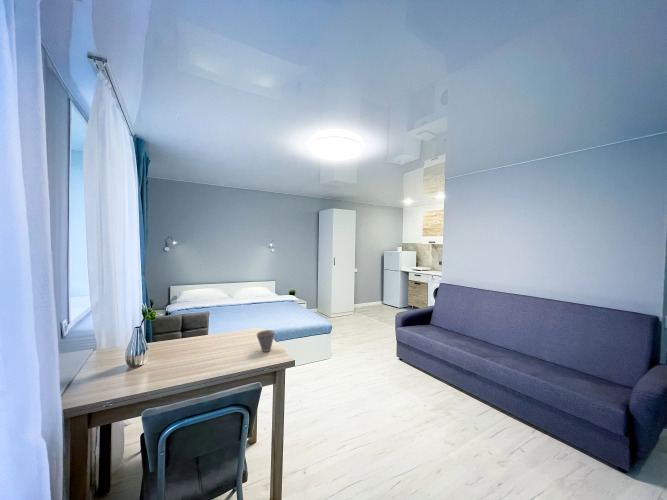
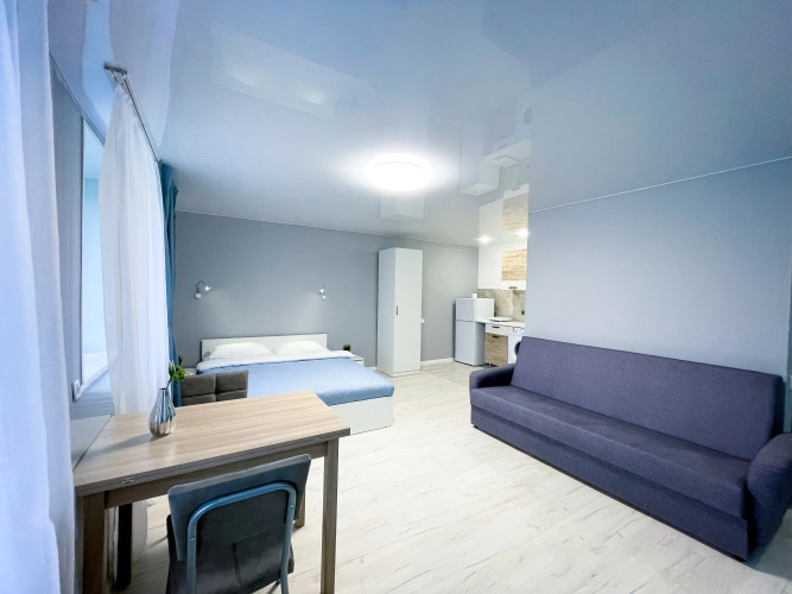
- cup (265, 341)
